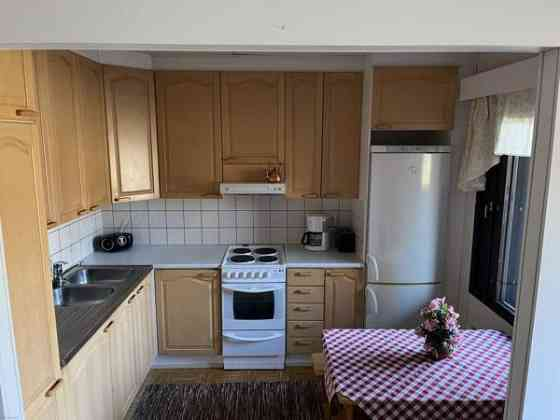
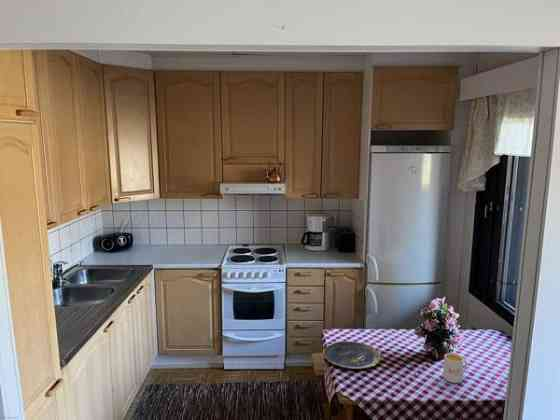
+ mug (456, 367)
+ plate (351, 355)
